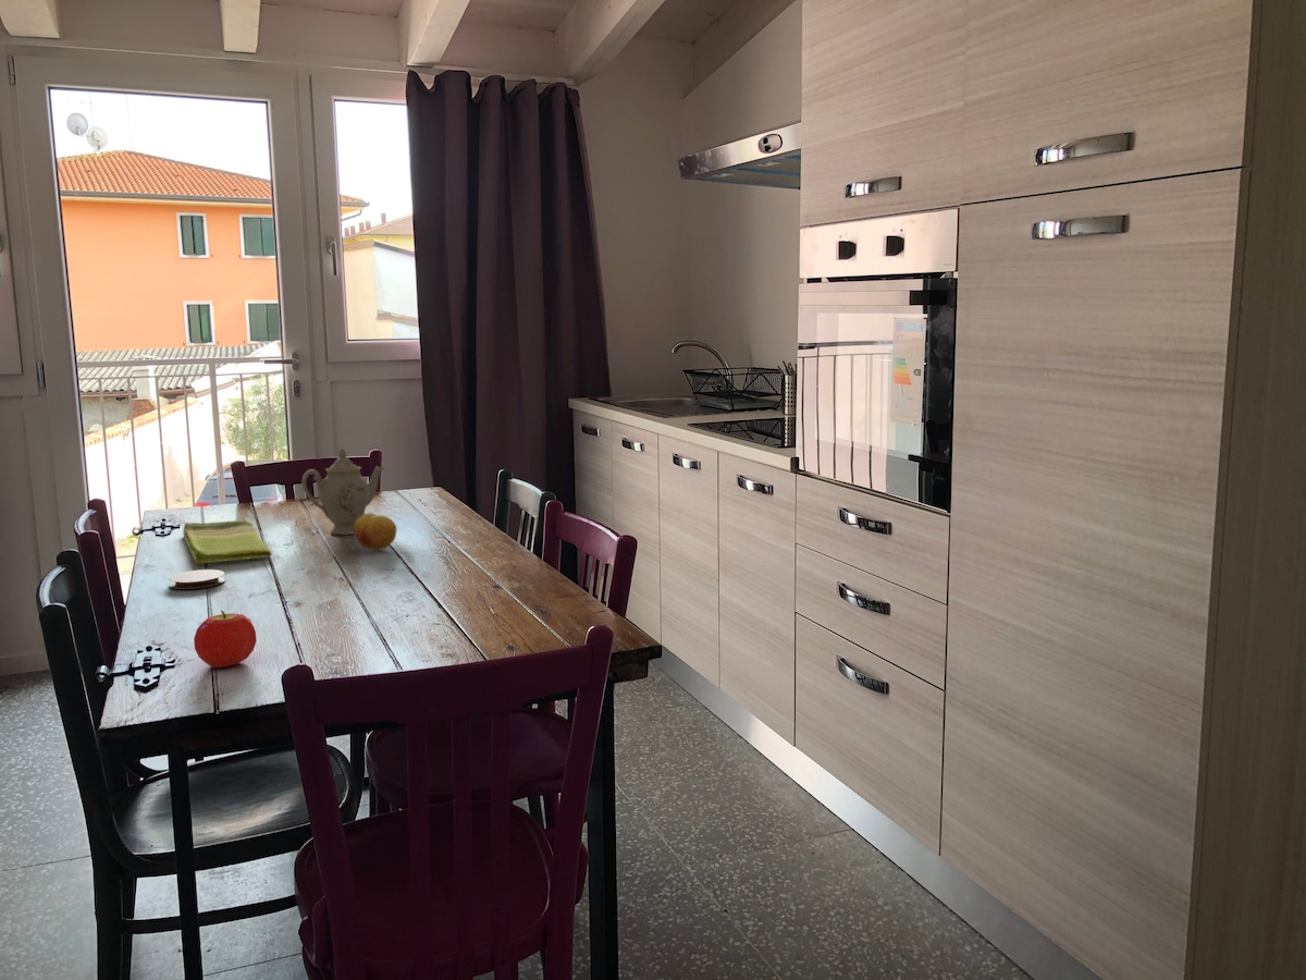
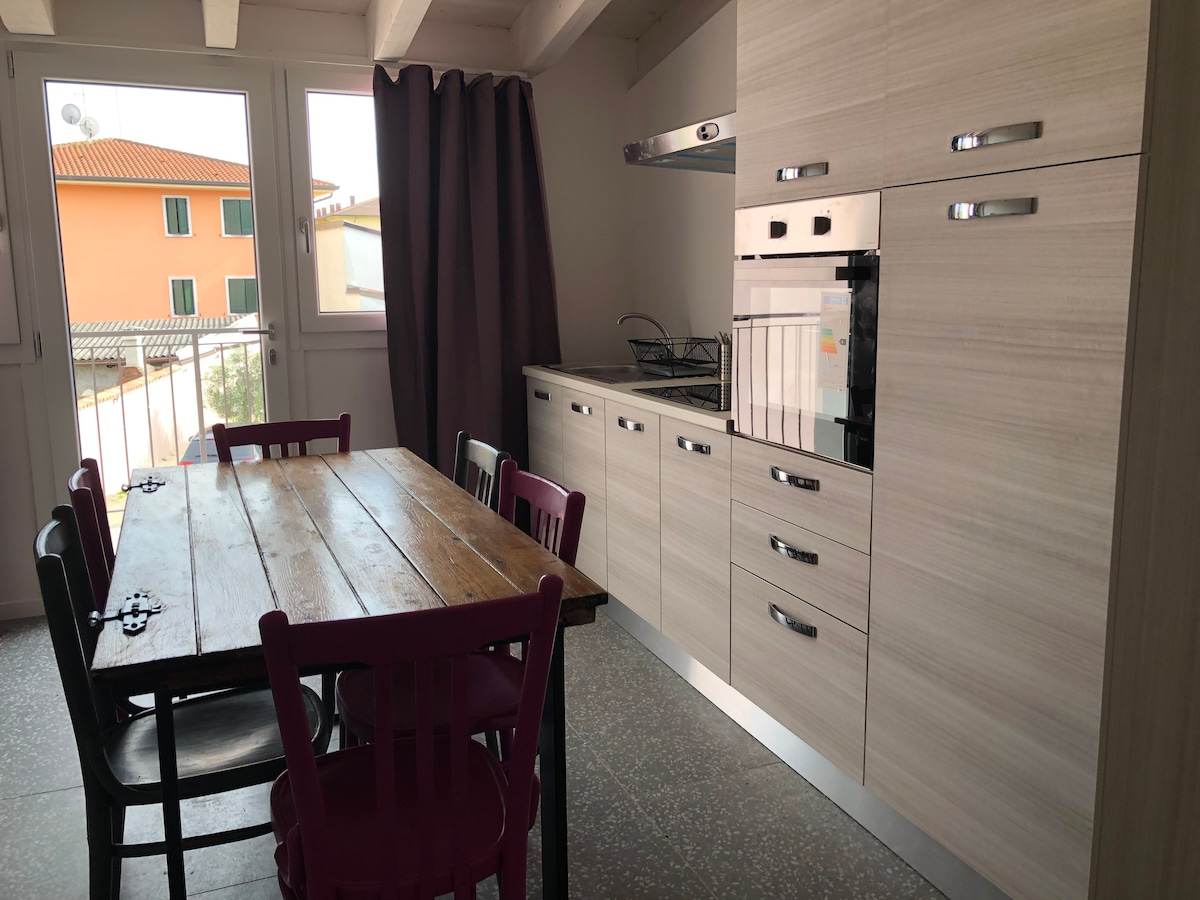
- fruit (374, 531)
- chinaware (345, 490)
- dish towel (224, 539)
- fruit (225, 636)
- coaster (197, 578)
